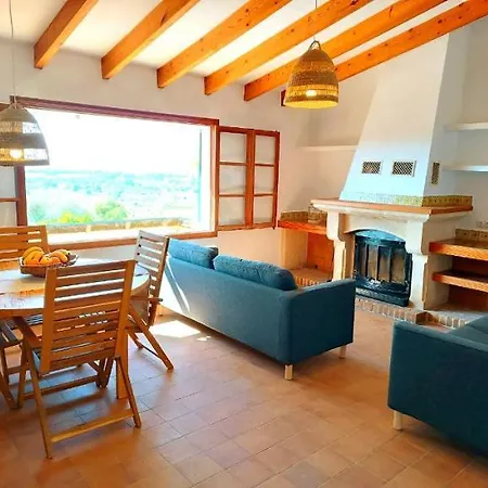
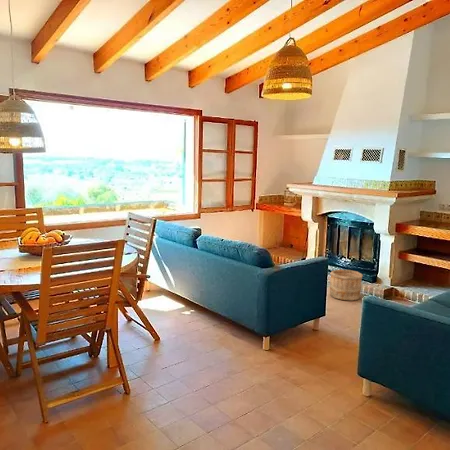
+ wooden bucket (345, 284)
